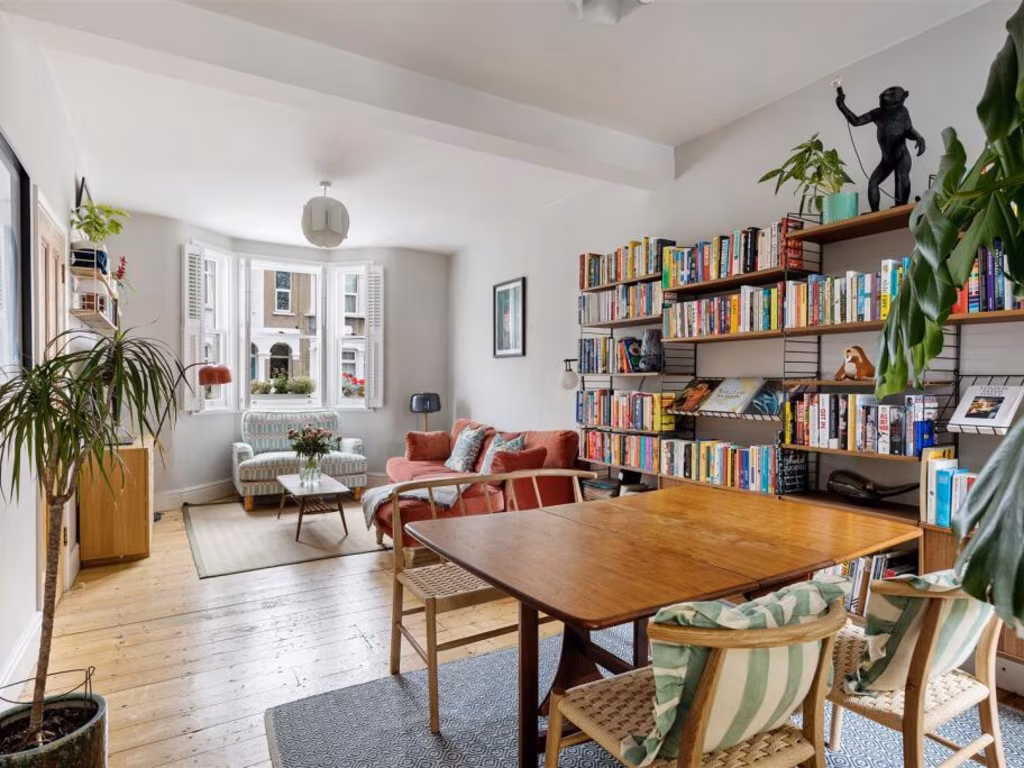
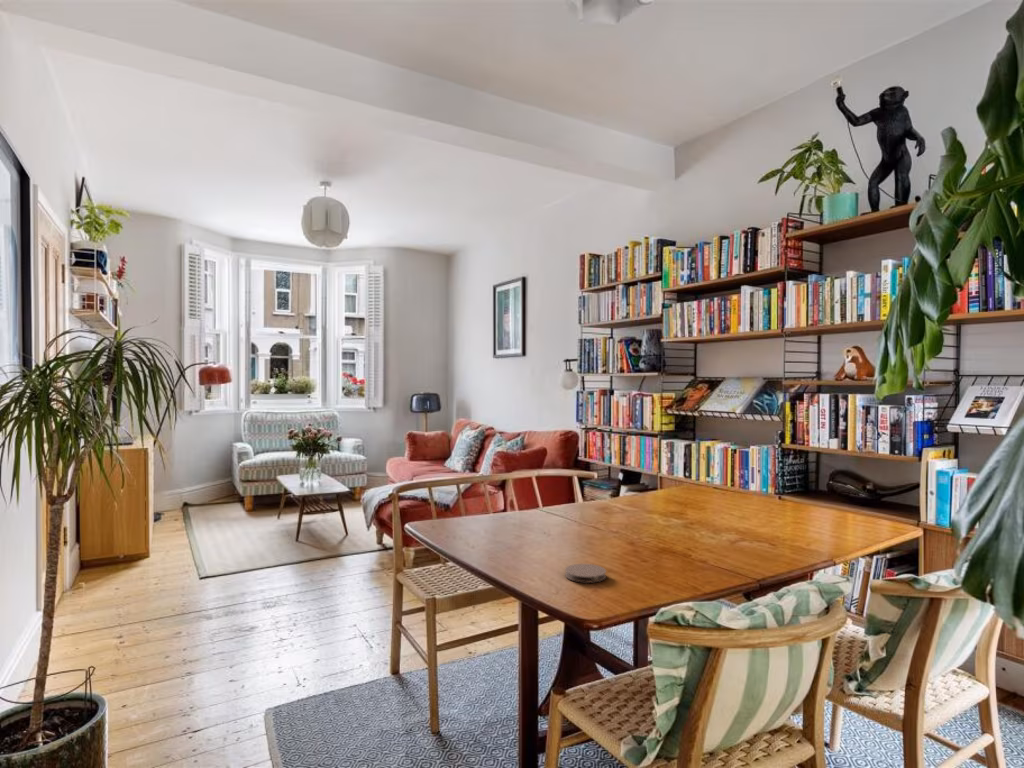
+ coaster (585, 572)
